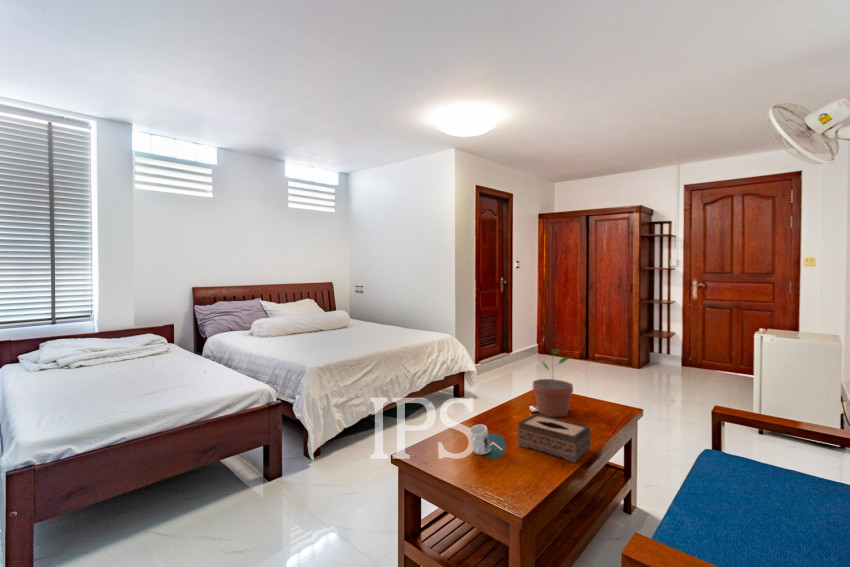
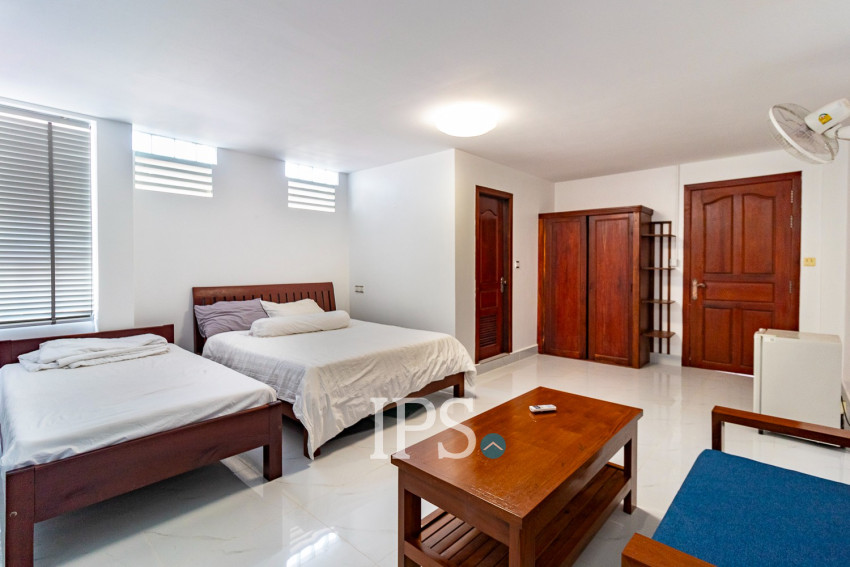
- mug (480, 440)
- potted plant (552, 379)
- tissue box (553, 436)
